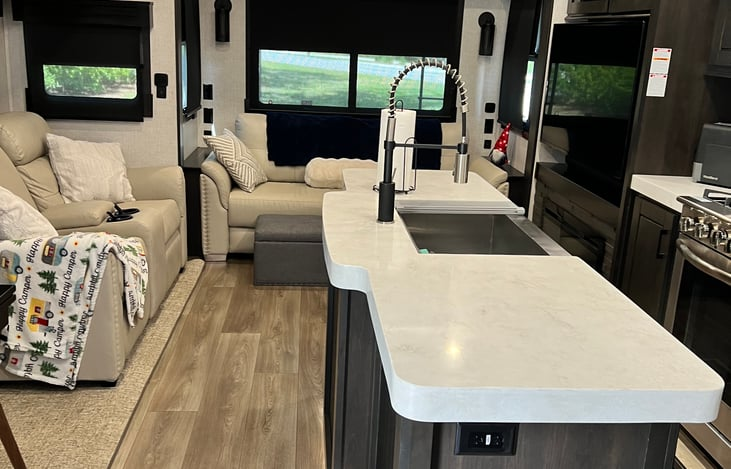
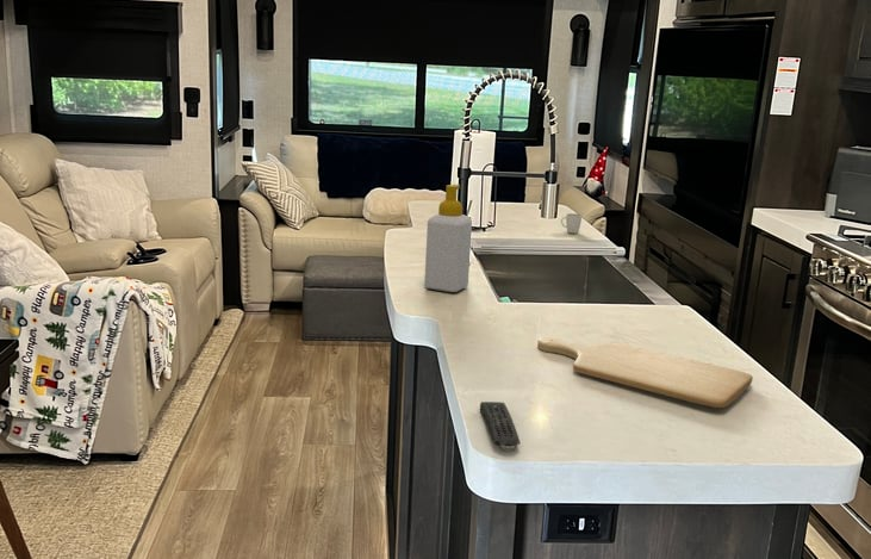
+ soap bottle (448, 237)
+ remote control (499, 424)
+ chopping board (633, 365)
+ cup (571, 217)
